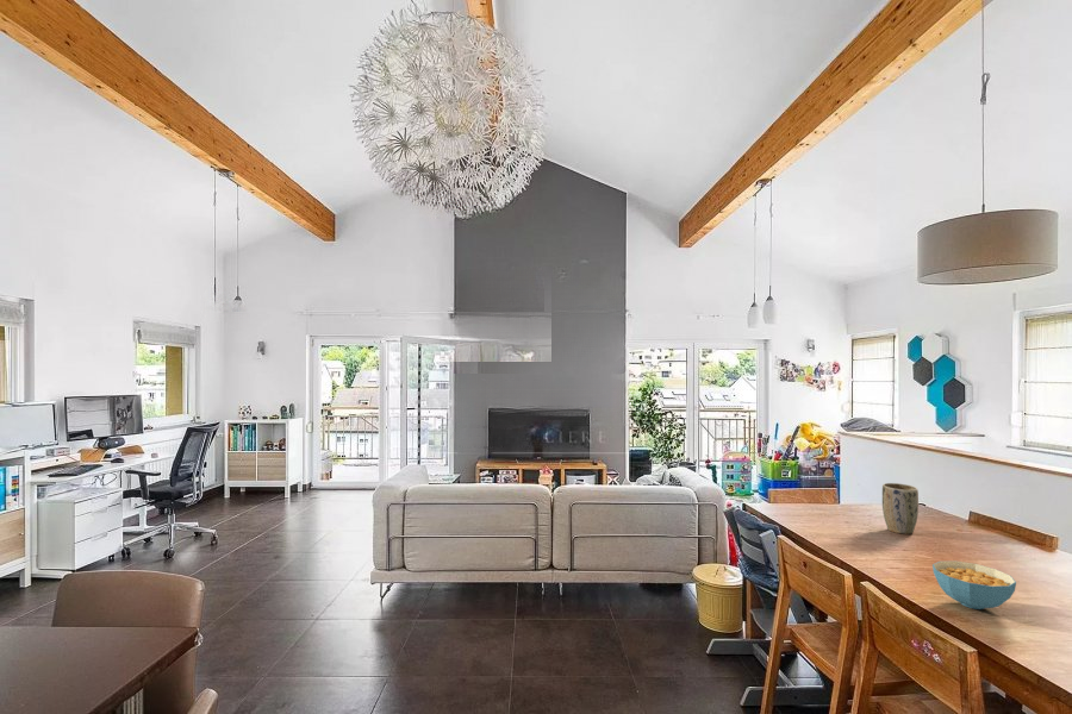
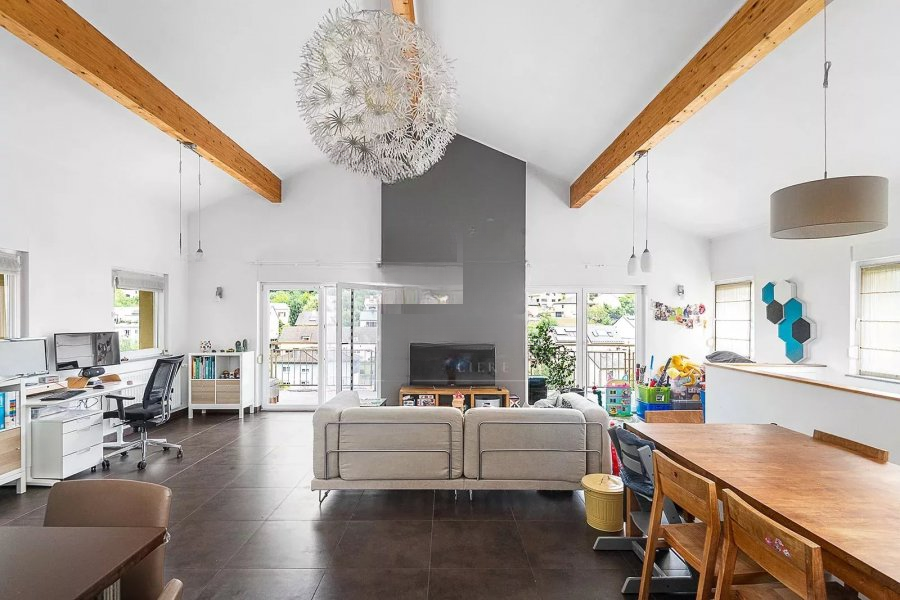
- plant pot (899, 508)
- cereal bowl (972, 588)
